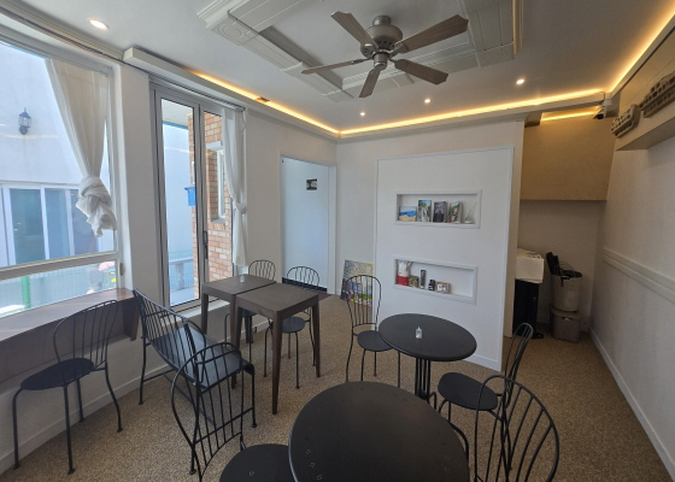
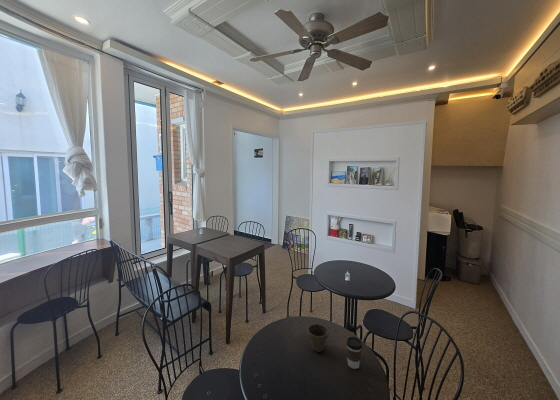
+ coffee cup (353, 353)
+ flower pot (317, 338)
